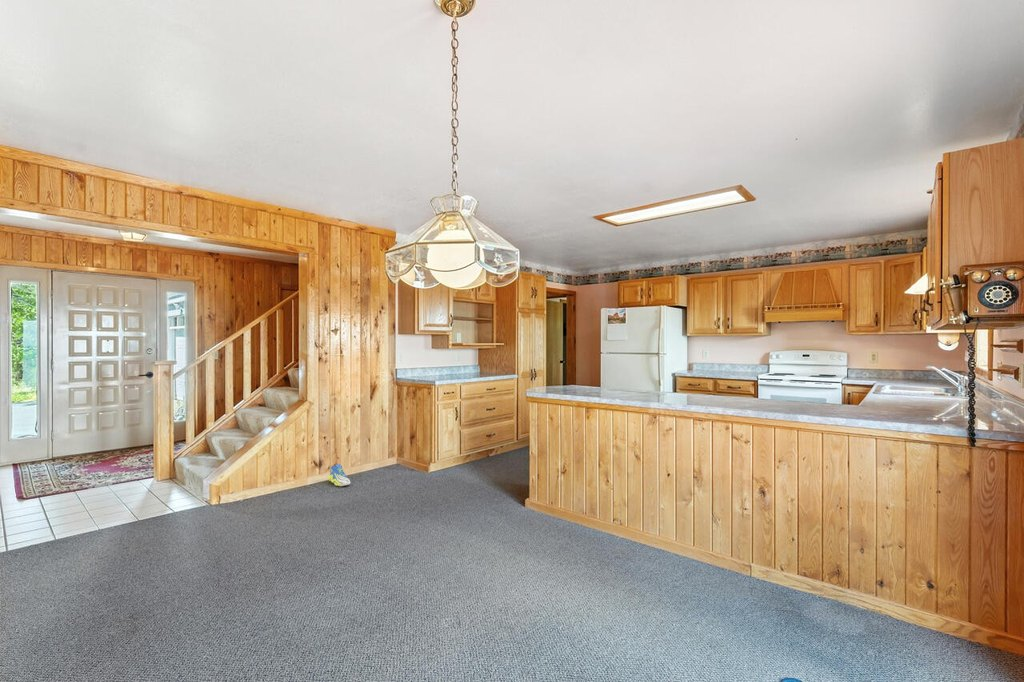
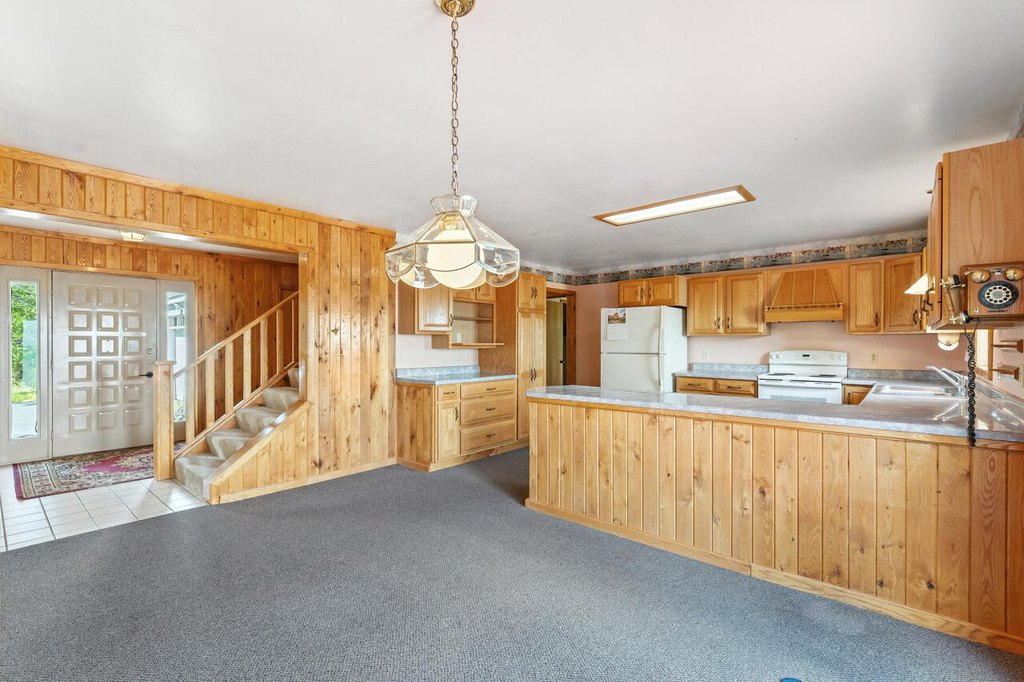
- sneaker (338, 474)
